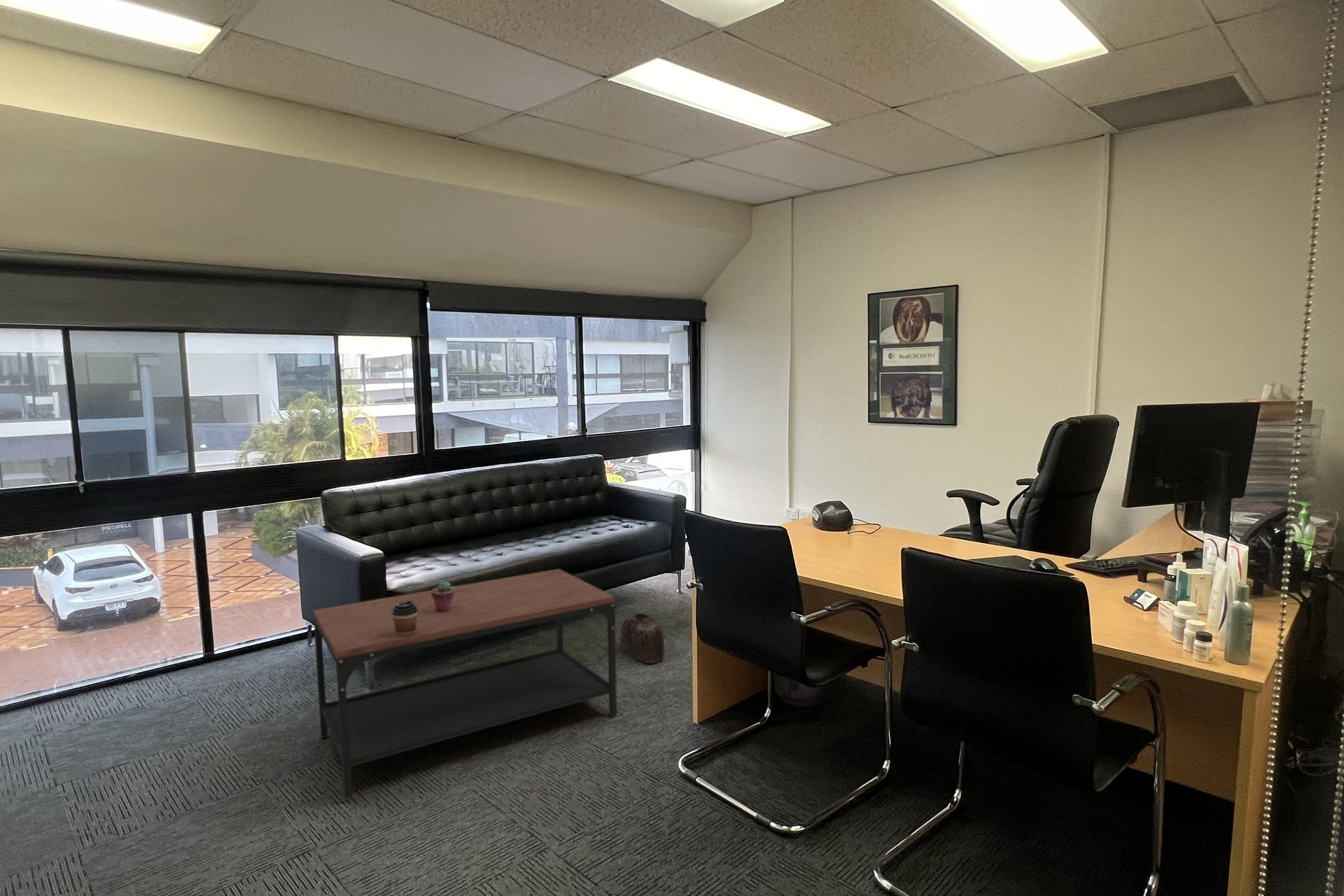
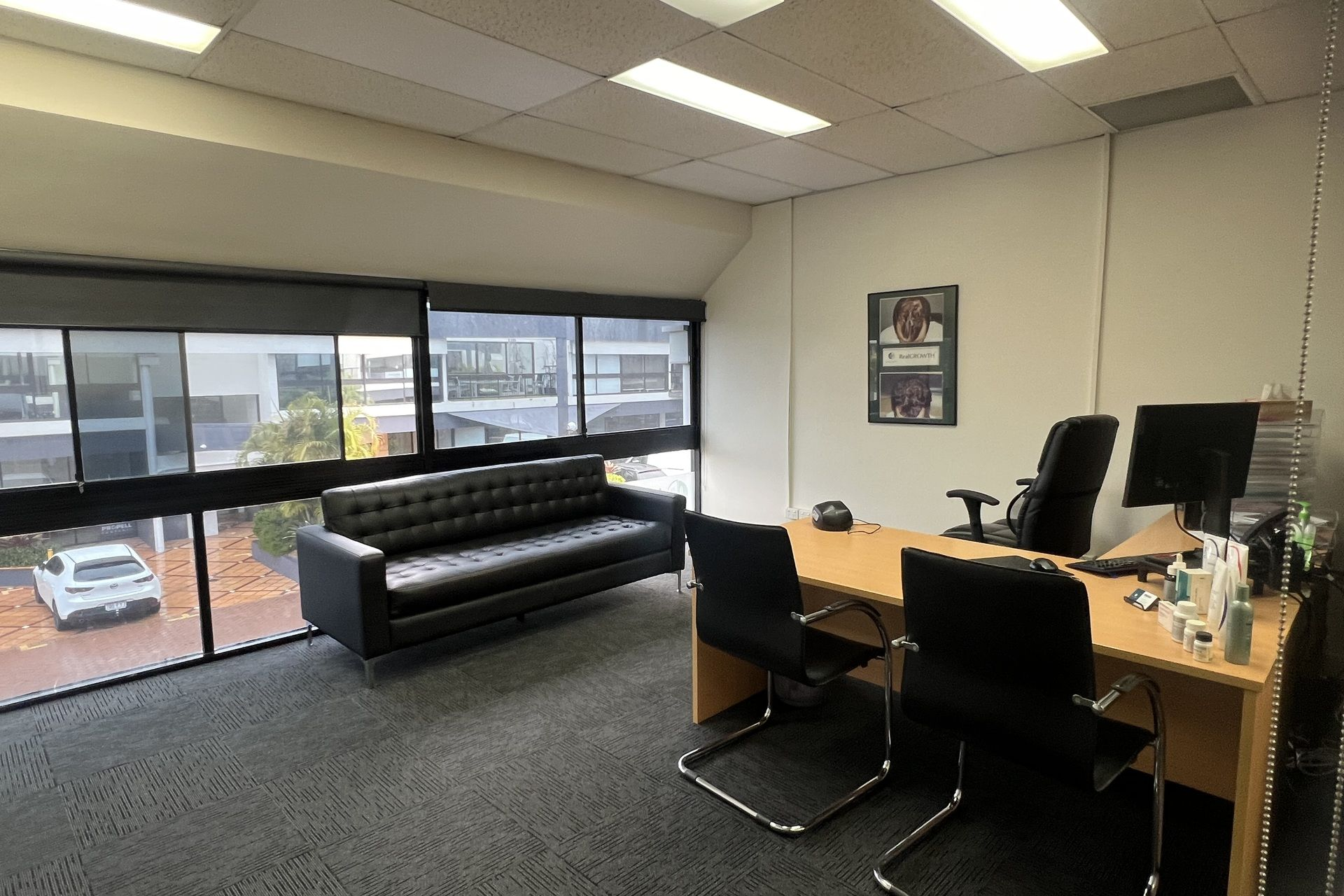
- bag (642, 635)
- coffee table (472, 668)
- coffee cup (405, 617)
- potted succulent (443, 595)
